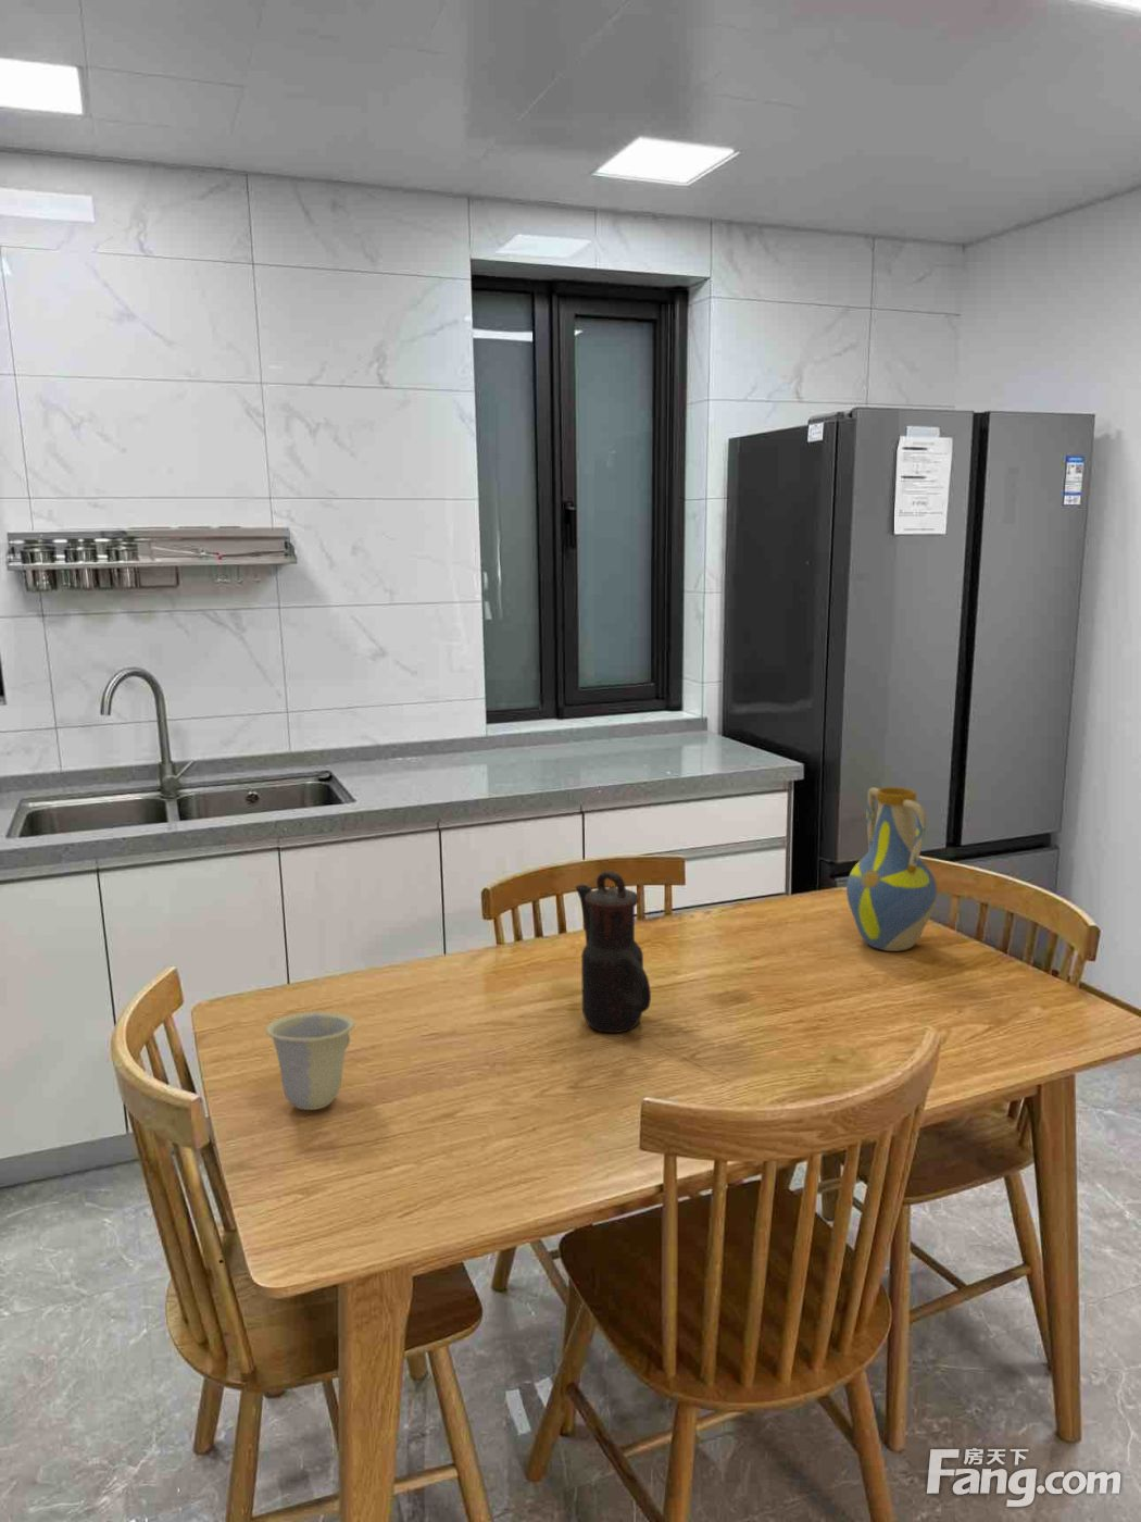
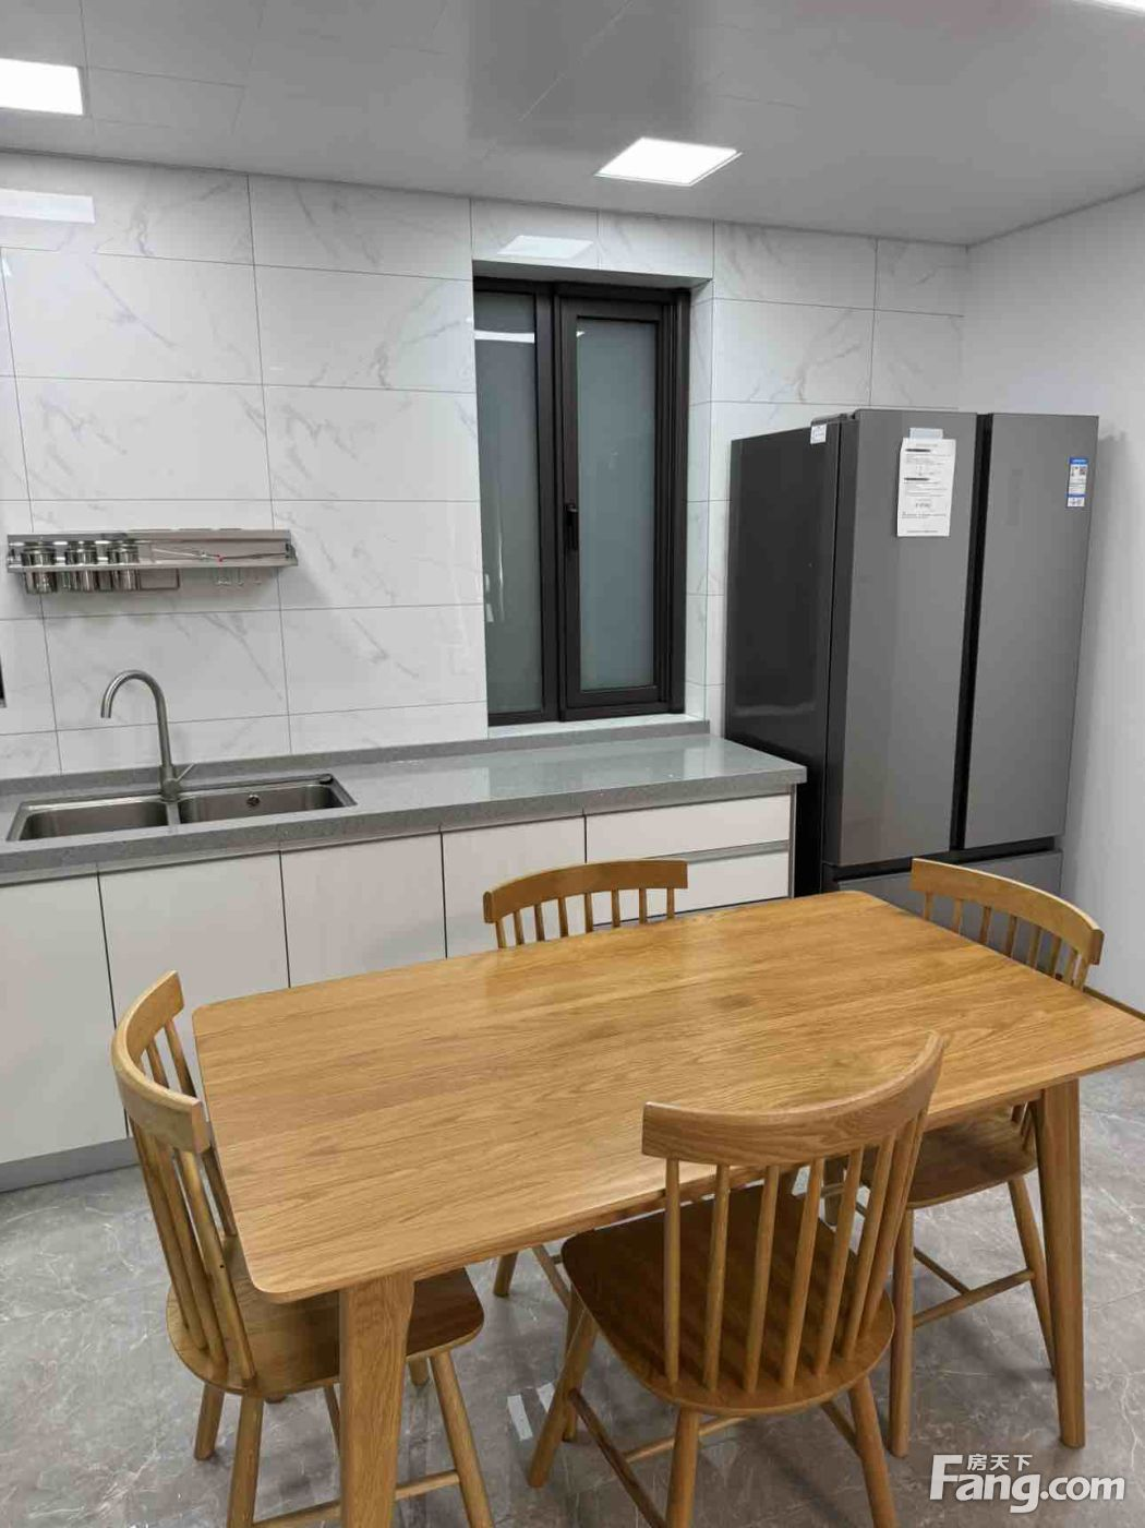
- vase (892, 869)
- teapot (611, 947)
- cup (312, 1059)
